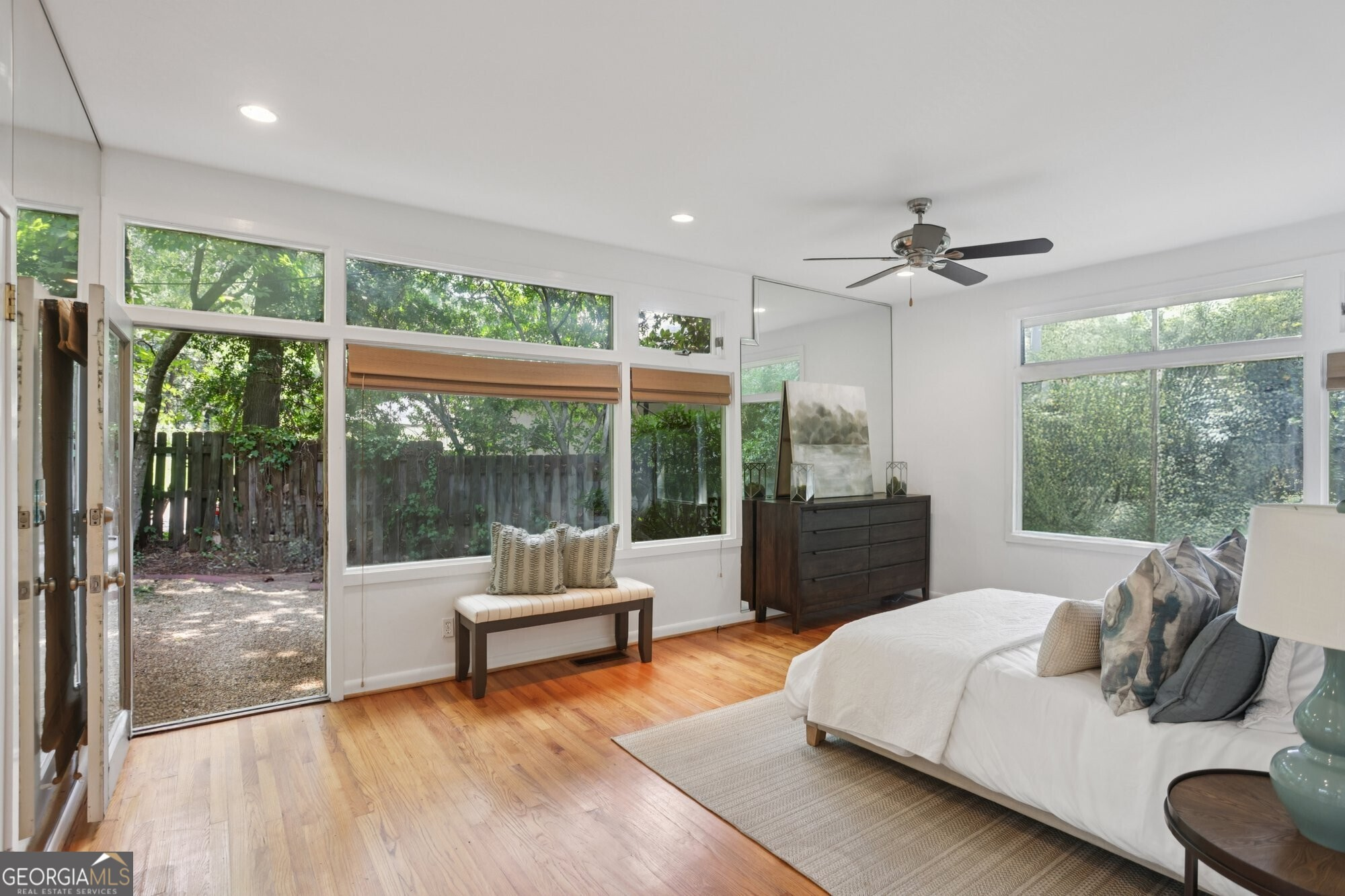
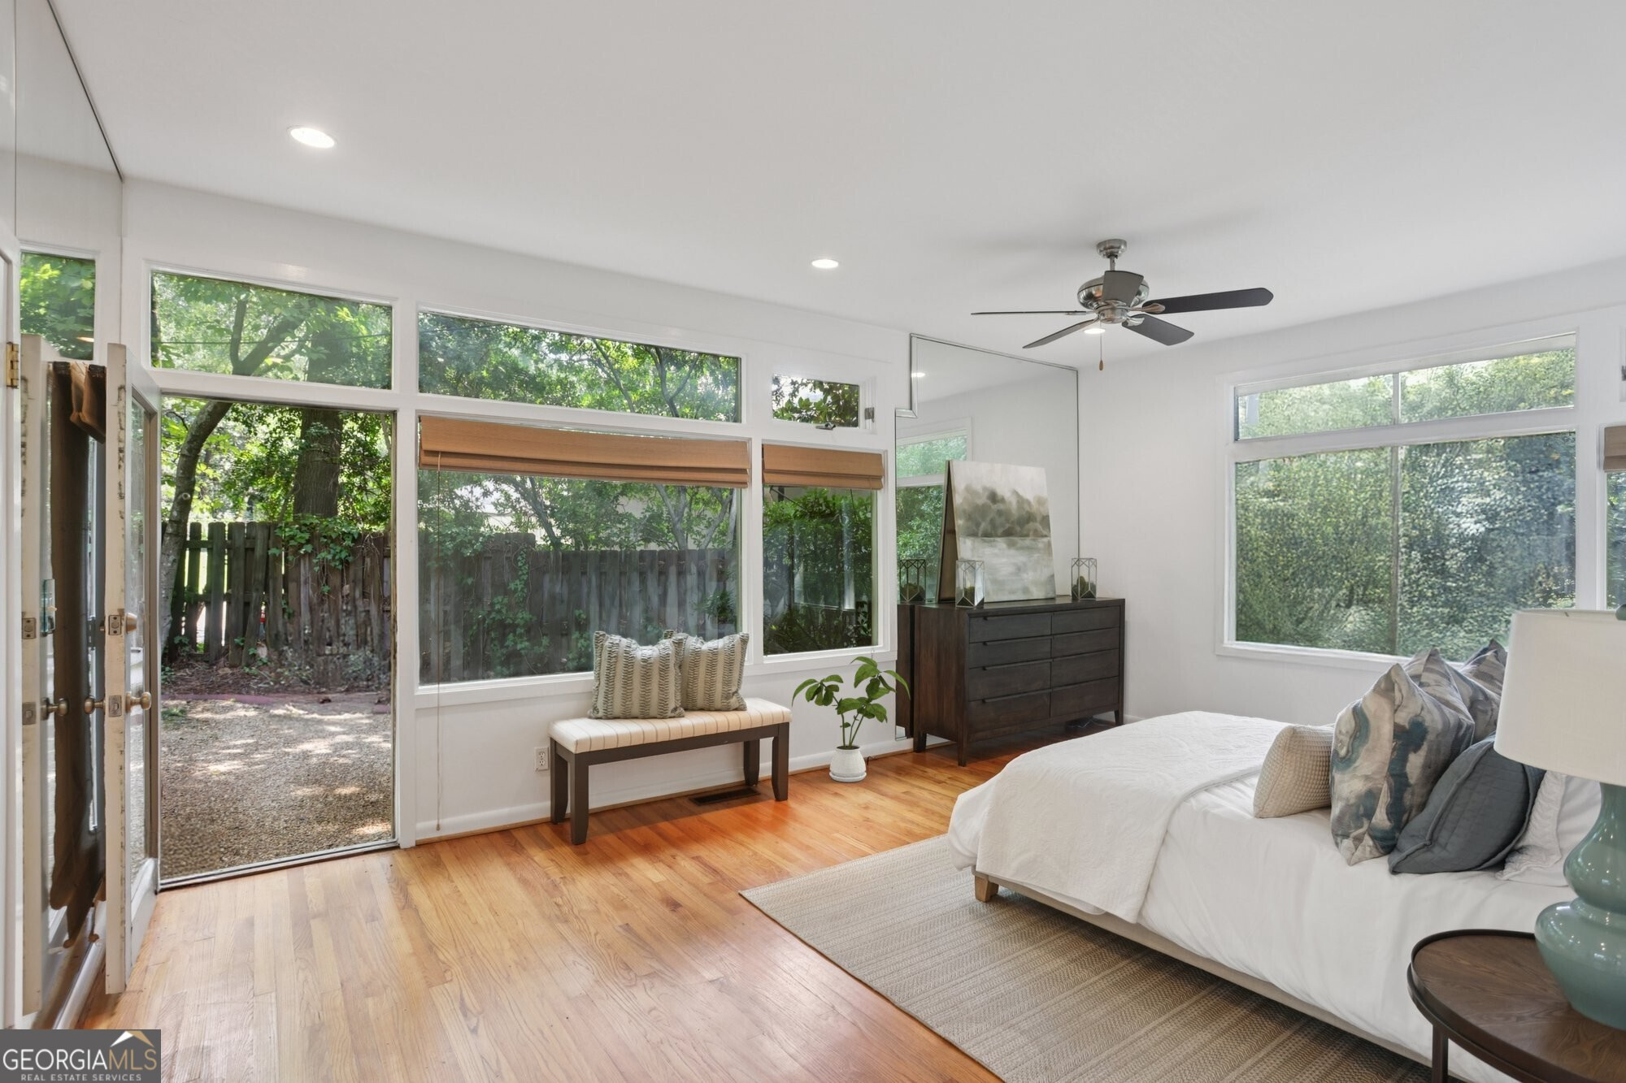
+ house plant (863, 718)
